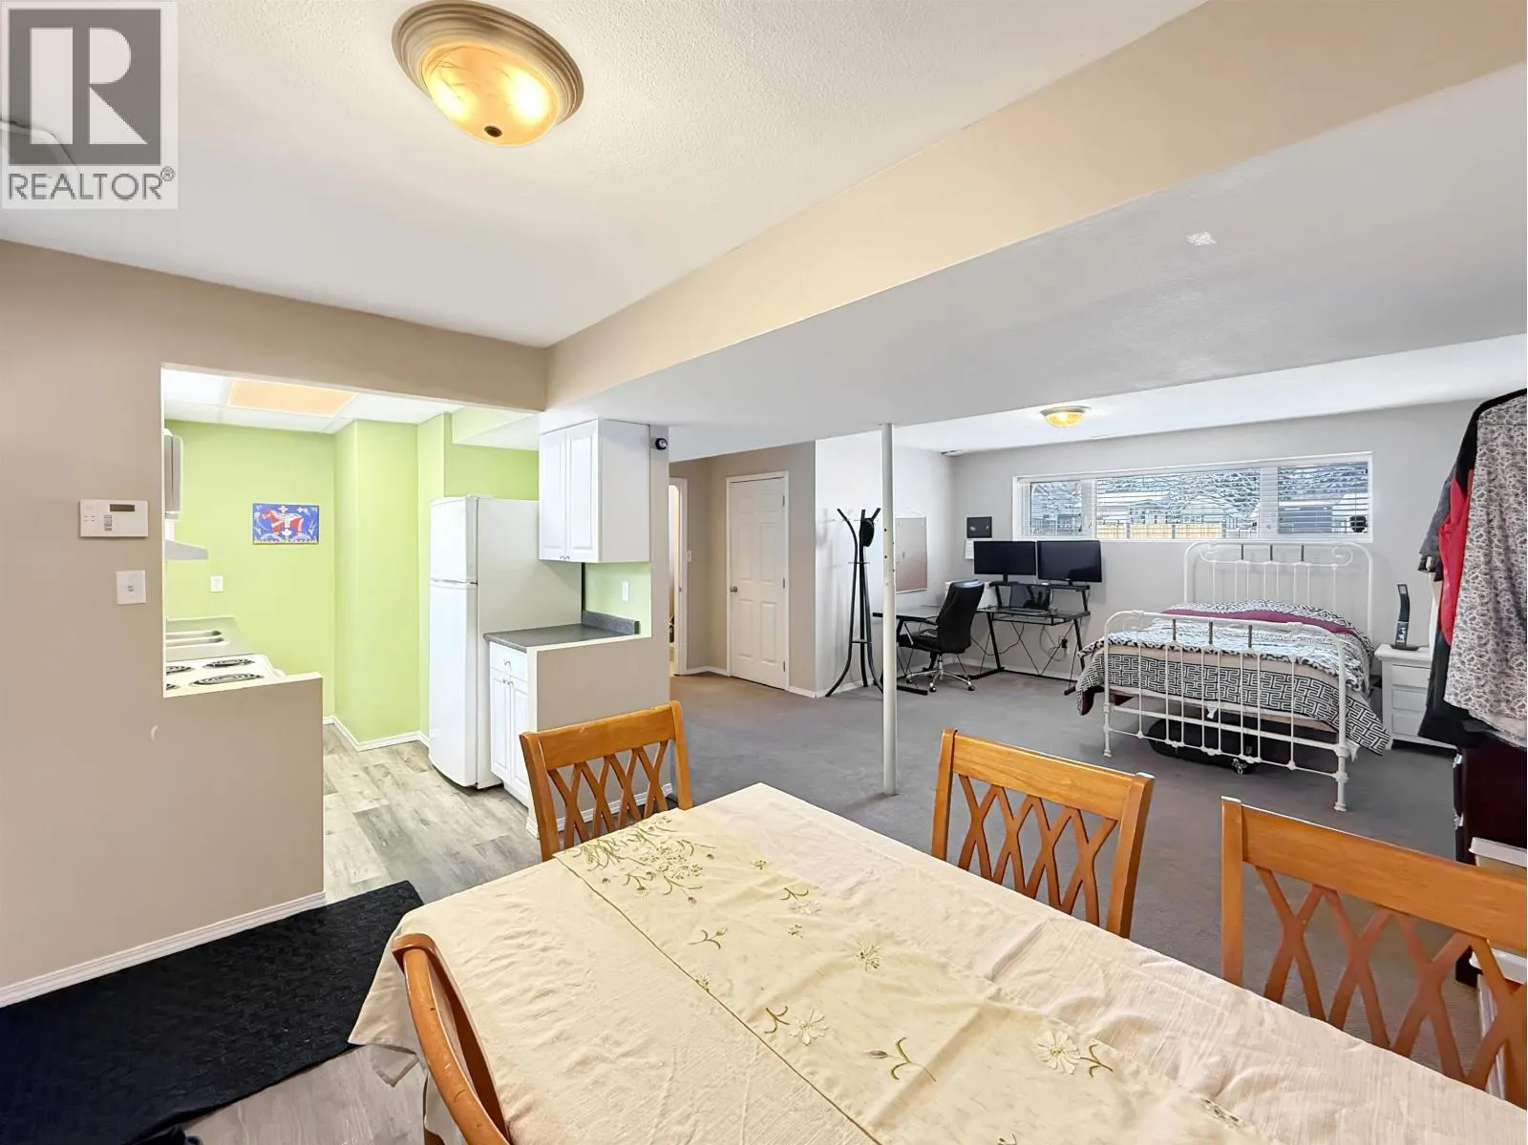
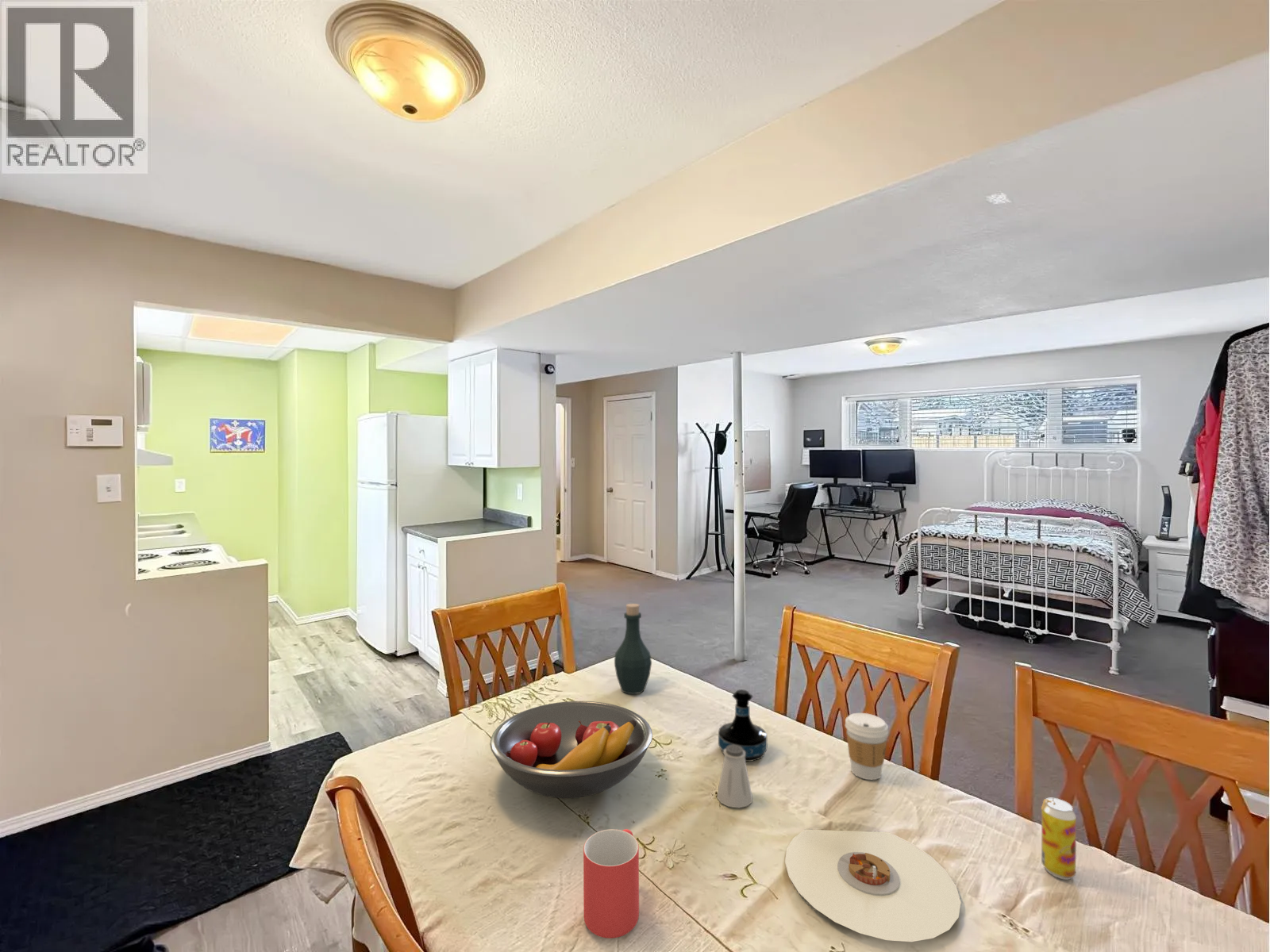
+ mug (616, 874)
+ fruit bowl (572, 748)
+ beverage can (1058, 836)
+ saltshaker (734, 773)
+ plate (868, 866)
+ tequila bottle (742, 720)
+ coffee cup (866, 745)
+ bottle (633, 647)
